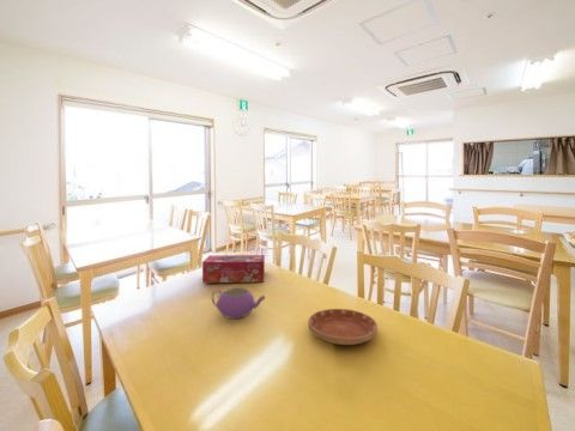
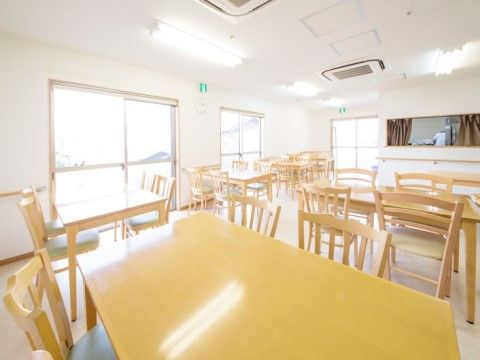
- teapot (237, 303)
- saucer (341, 326)
- tissue box (235, 267)
